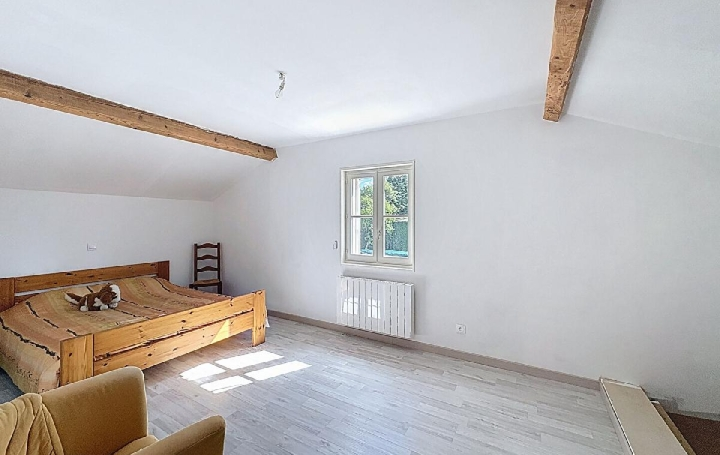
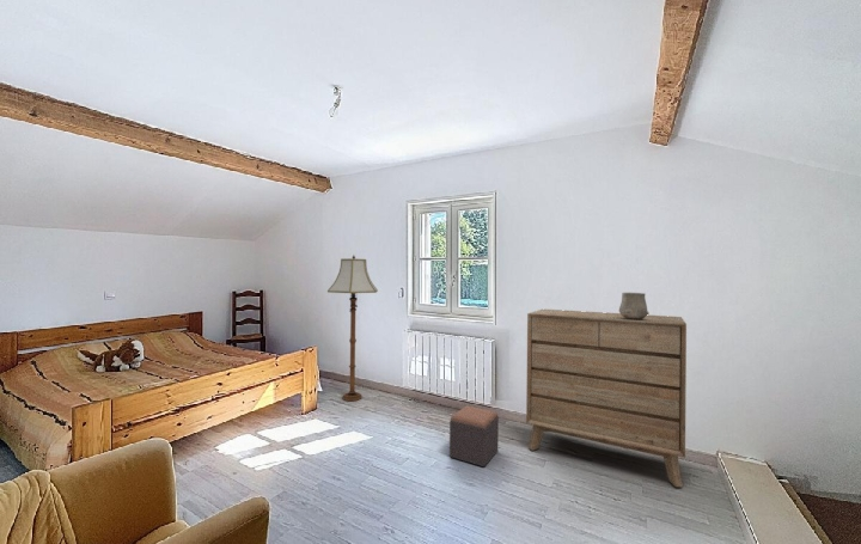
+ ceramic cup (633, 305)
+ floor lamp (353, 325)
+ dresser (602, 384)
+ footstool (474, 433)
